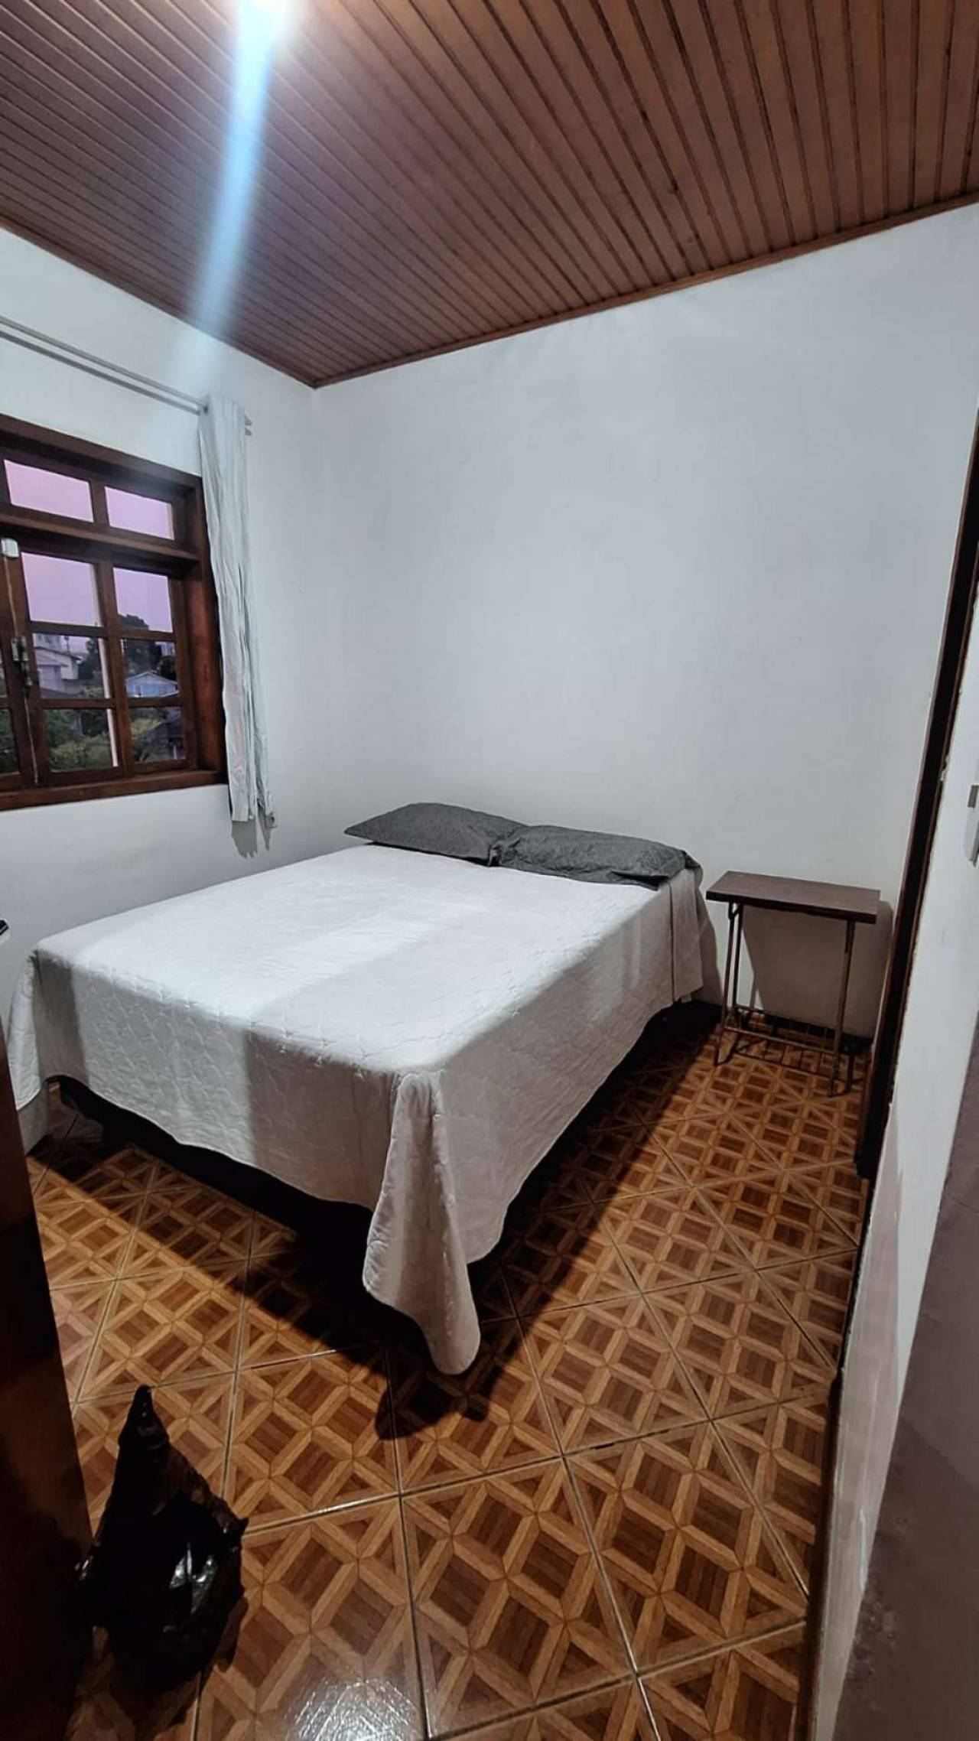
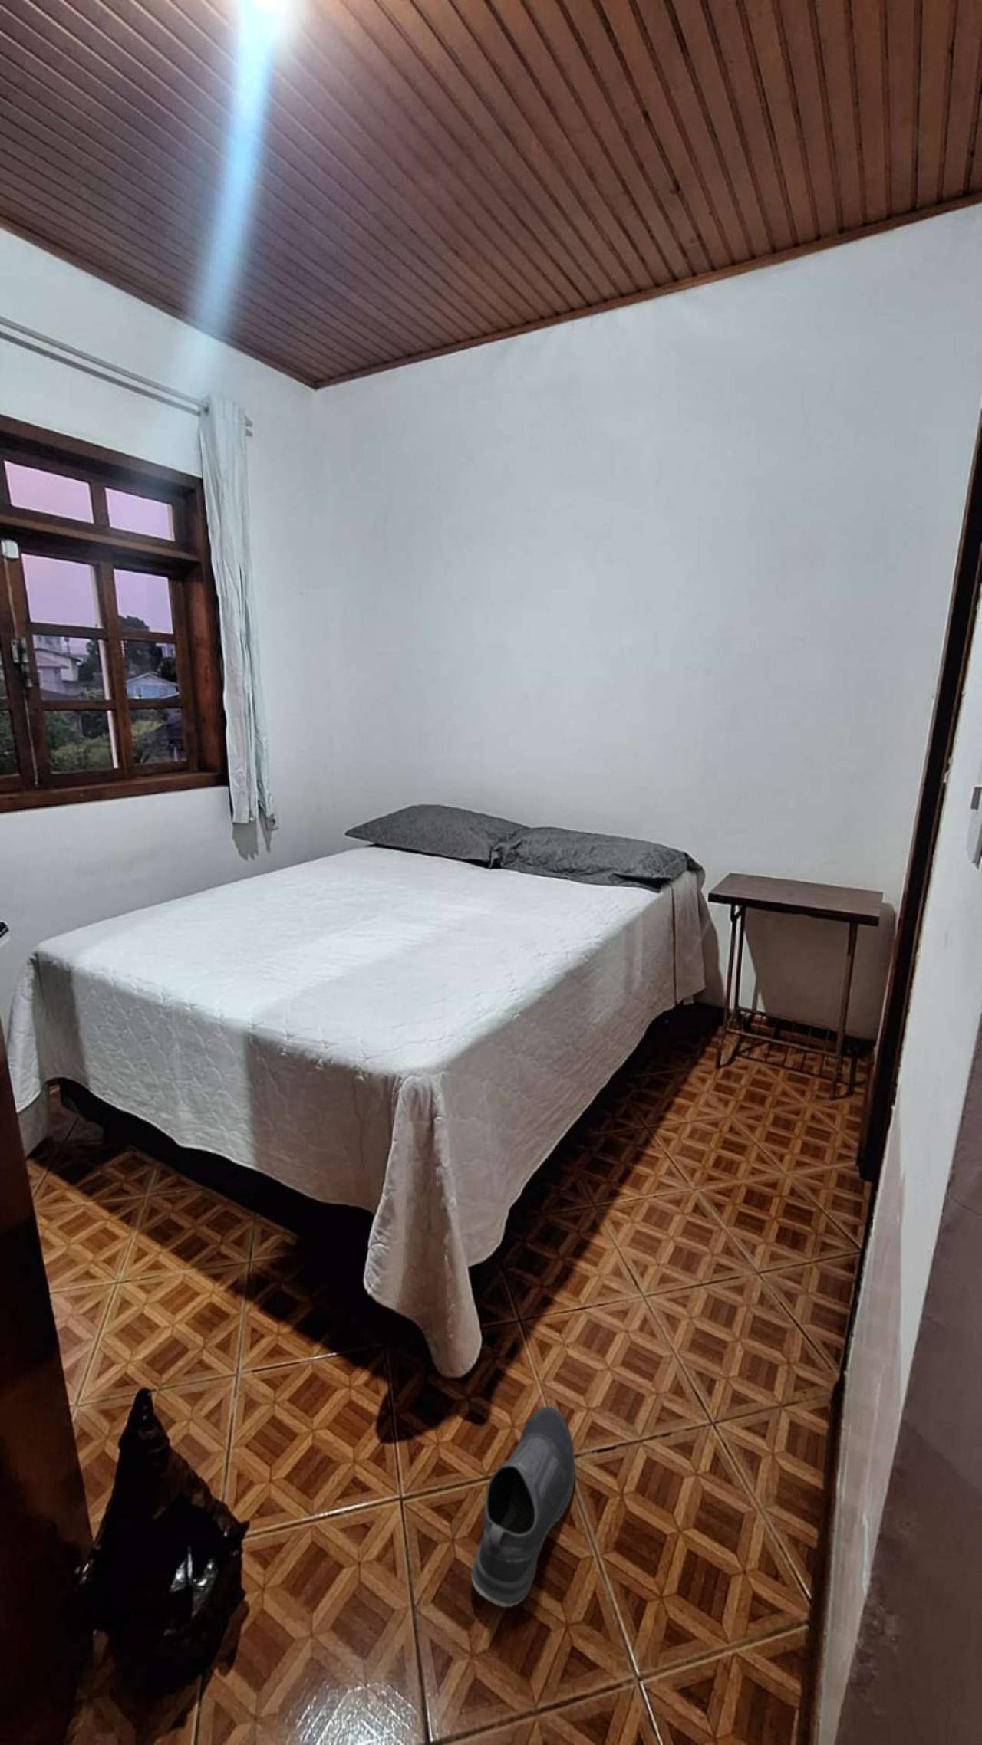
+ shoe (529, 1480)
